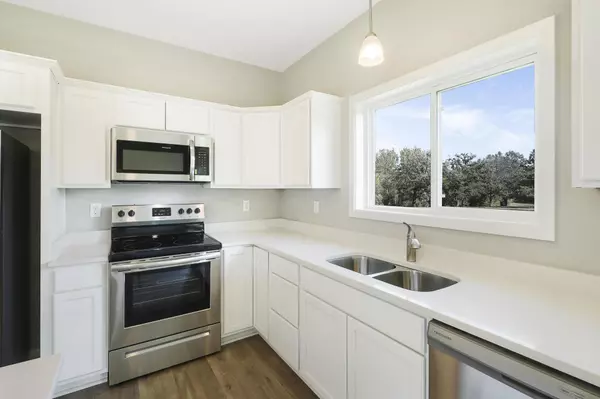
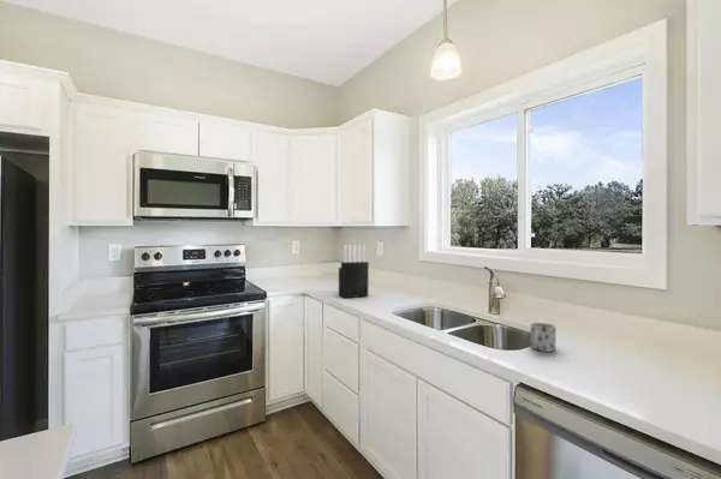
+ knife block (352, 270)
+ mug (541, 337)
